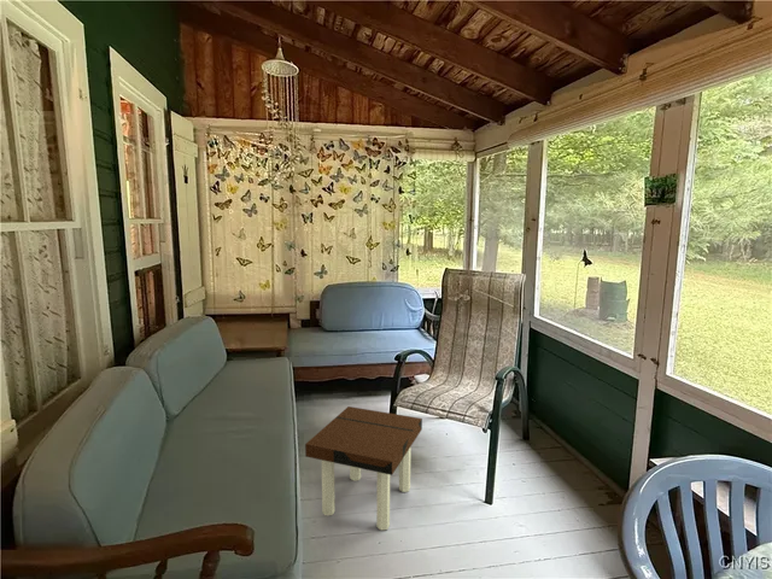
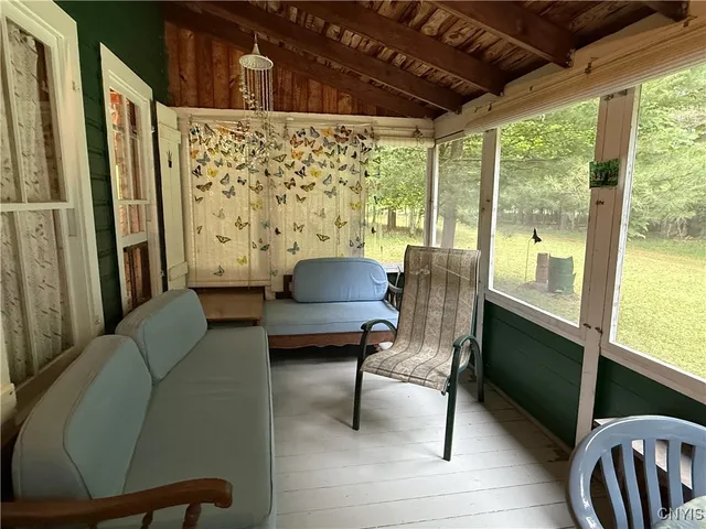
- side table (367, 466)
